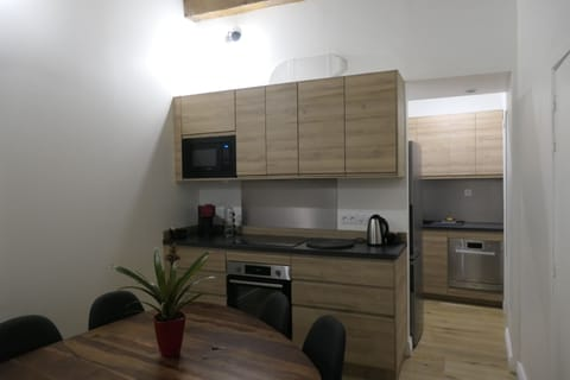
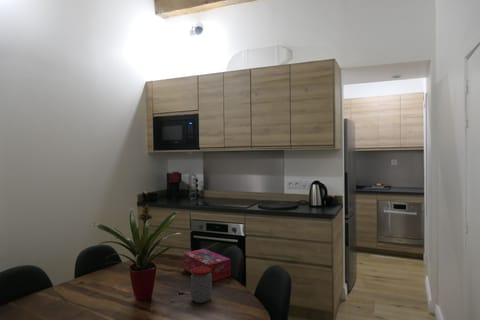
+ tissue box (206, 264)
+ jar (201, 284)
